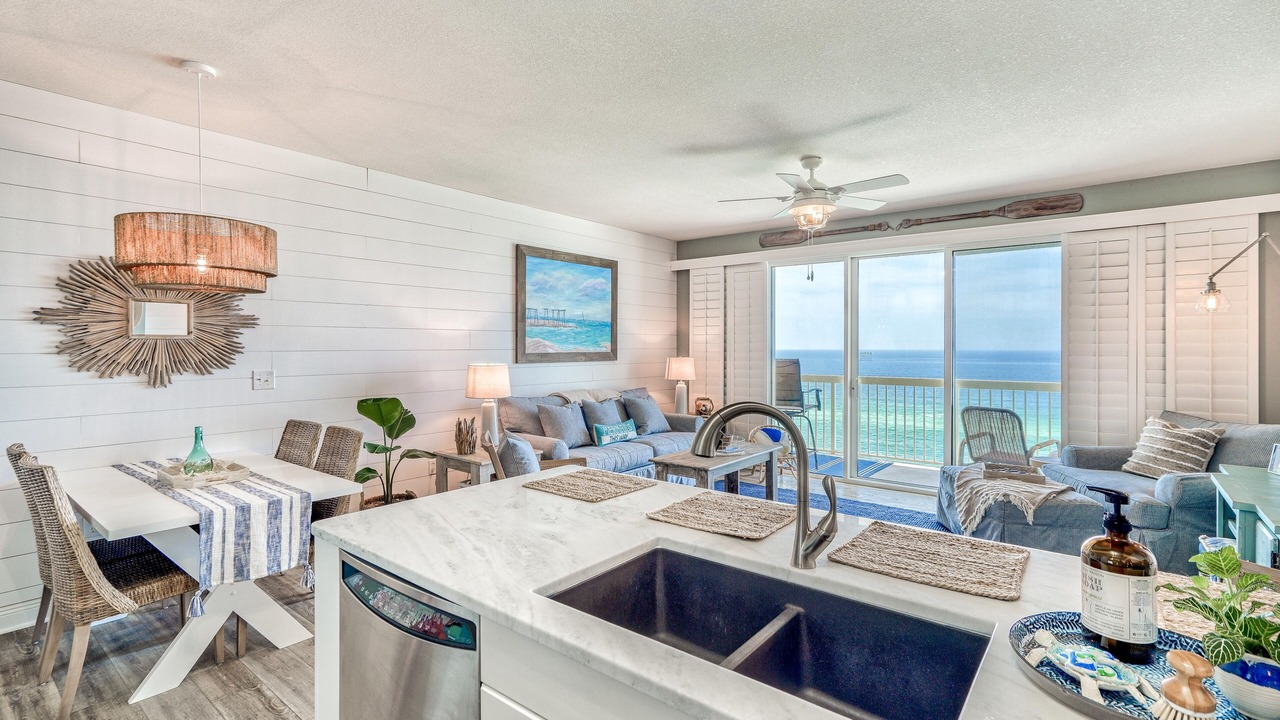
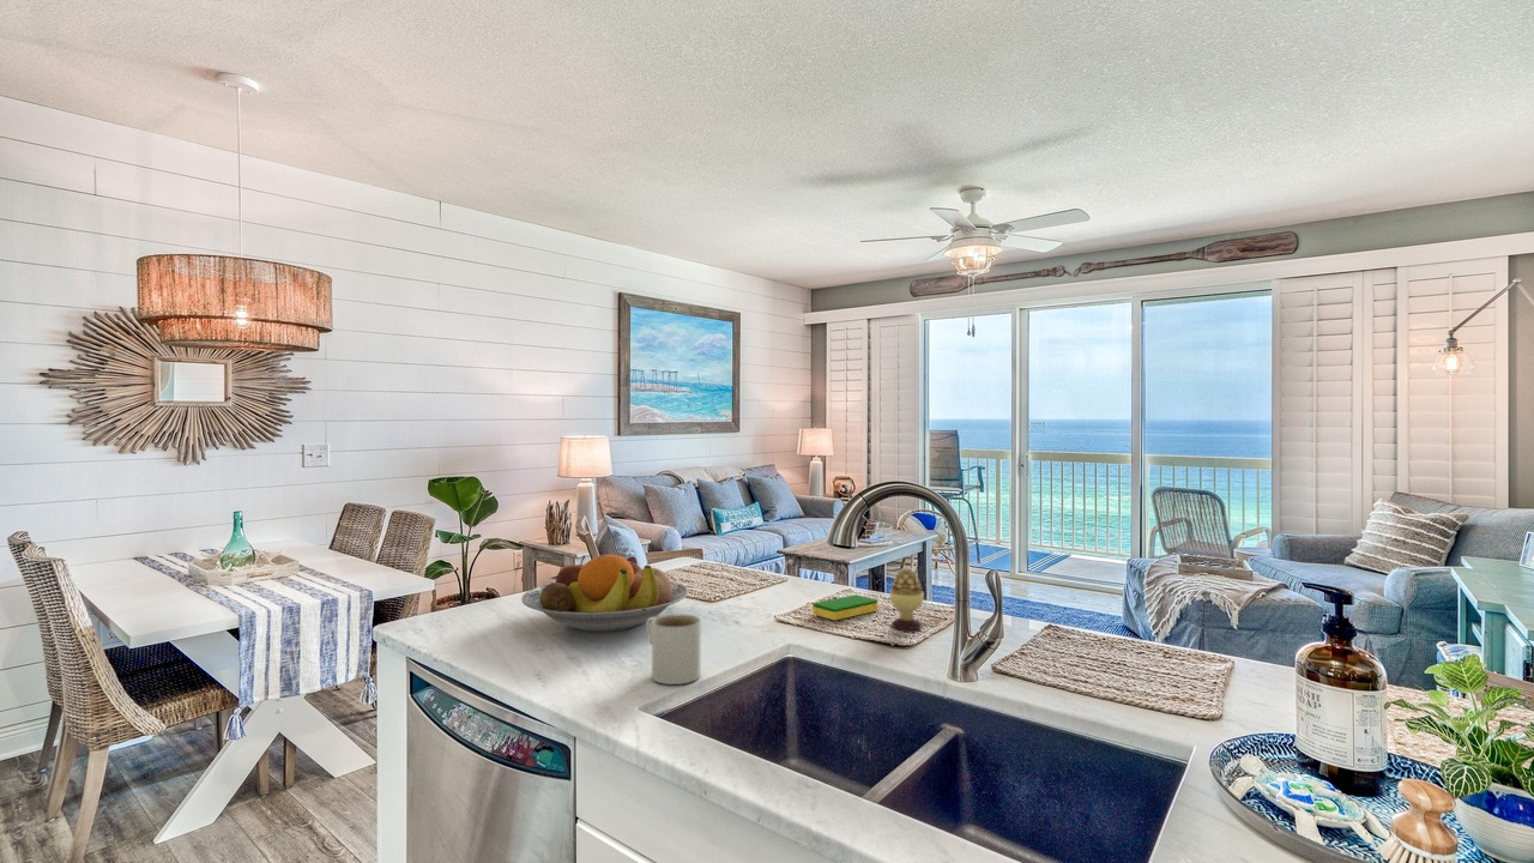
+ mug (669, 645)
+ fruit bowl (606, 586)
+ dish sponge (845, 606)
+ decorative egg (906, 597)
